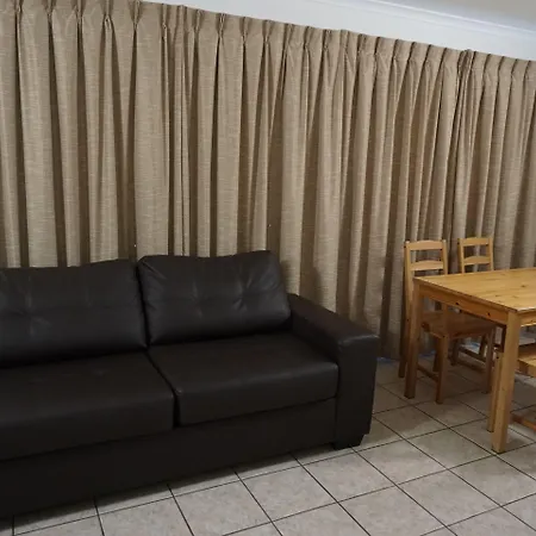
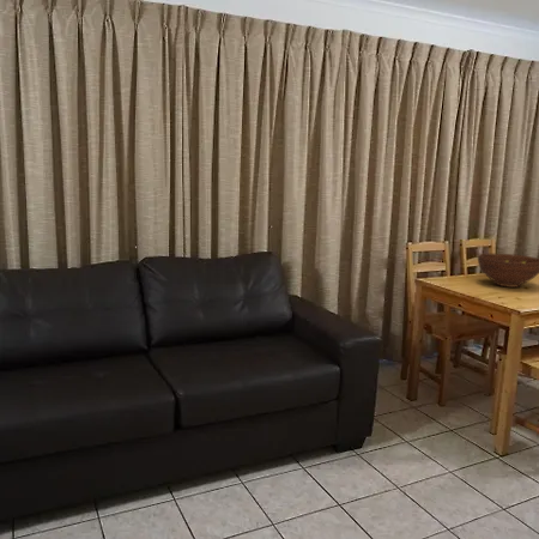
+ fruit bowl (508, 271)
